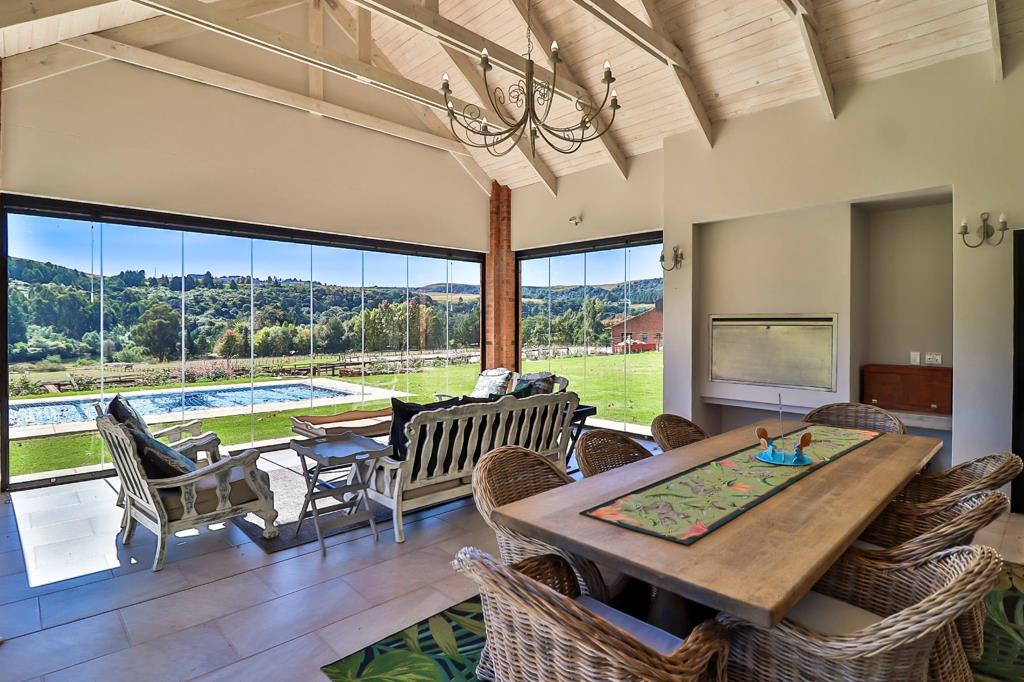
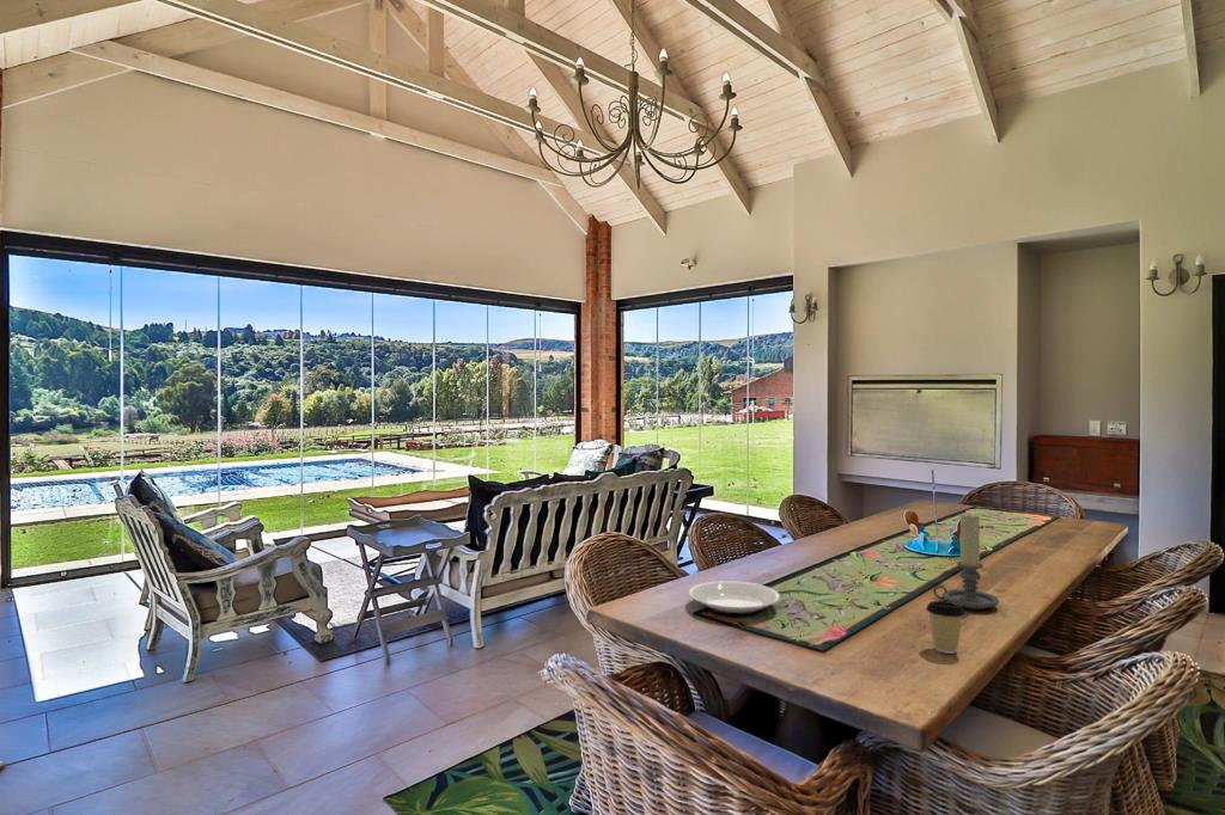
+ candle holder (964, 557)
+ plate (733, 600)
+ coffee cup (945, 626)
